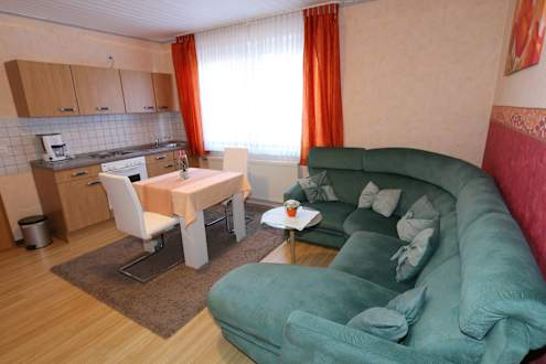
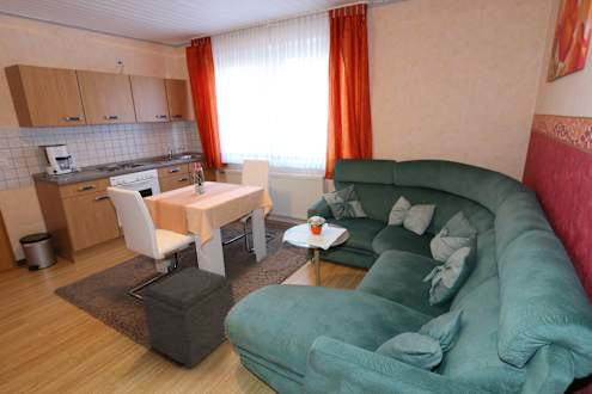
+ ottoman (191, 309)
